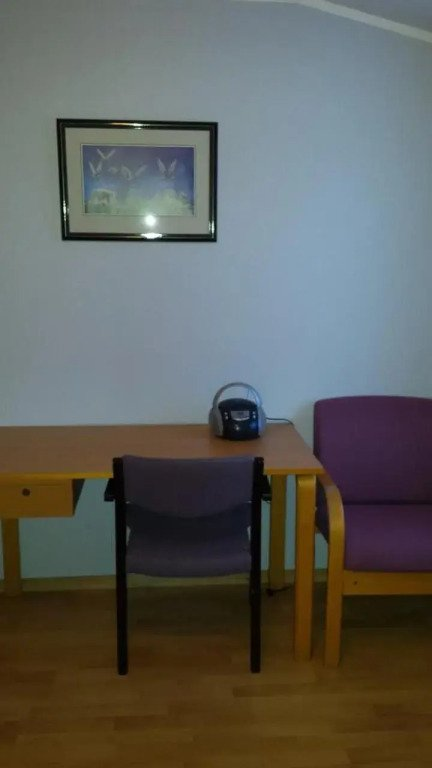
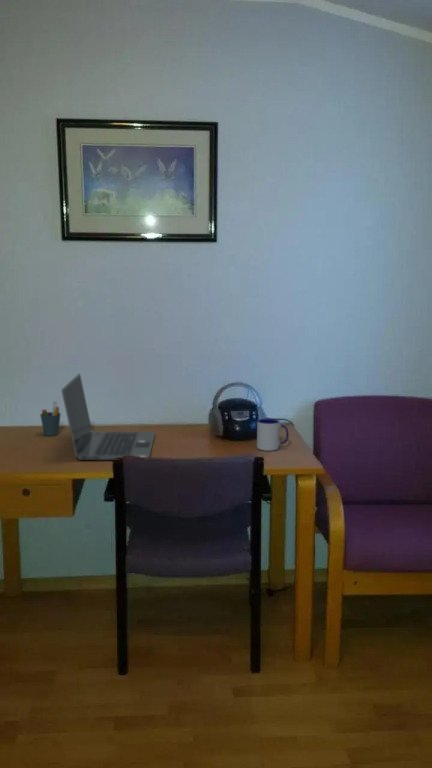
+ pen holder (50, 418)
+ mug (272, 434)
+ laptop (111, 432)
